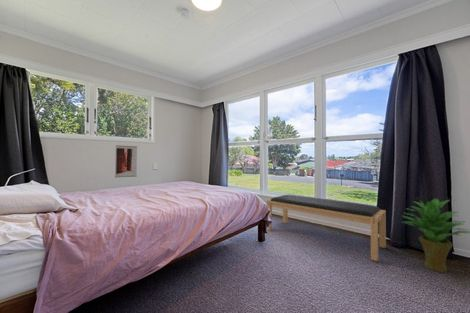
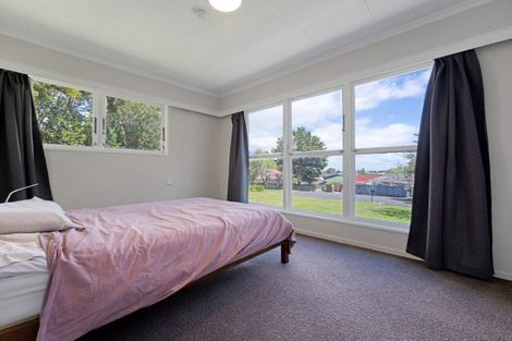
- wall art (126, 161)
- bench (320, 215)
- potted plant (434, 232)
